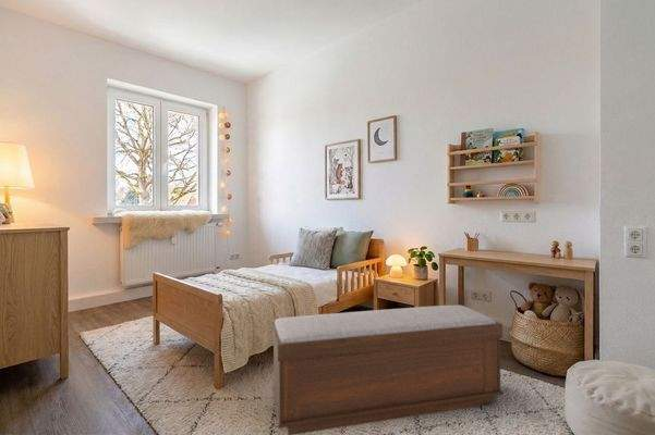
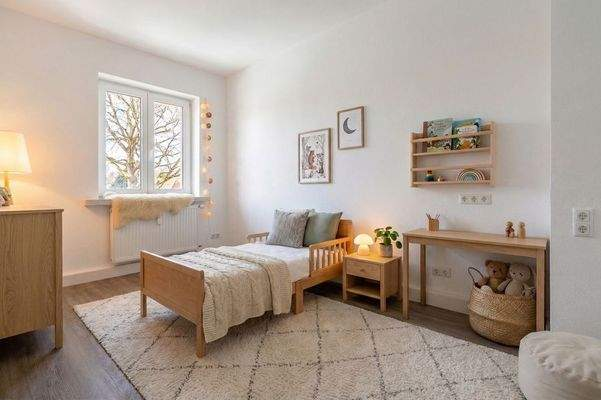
- bench (385, 358)
